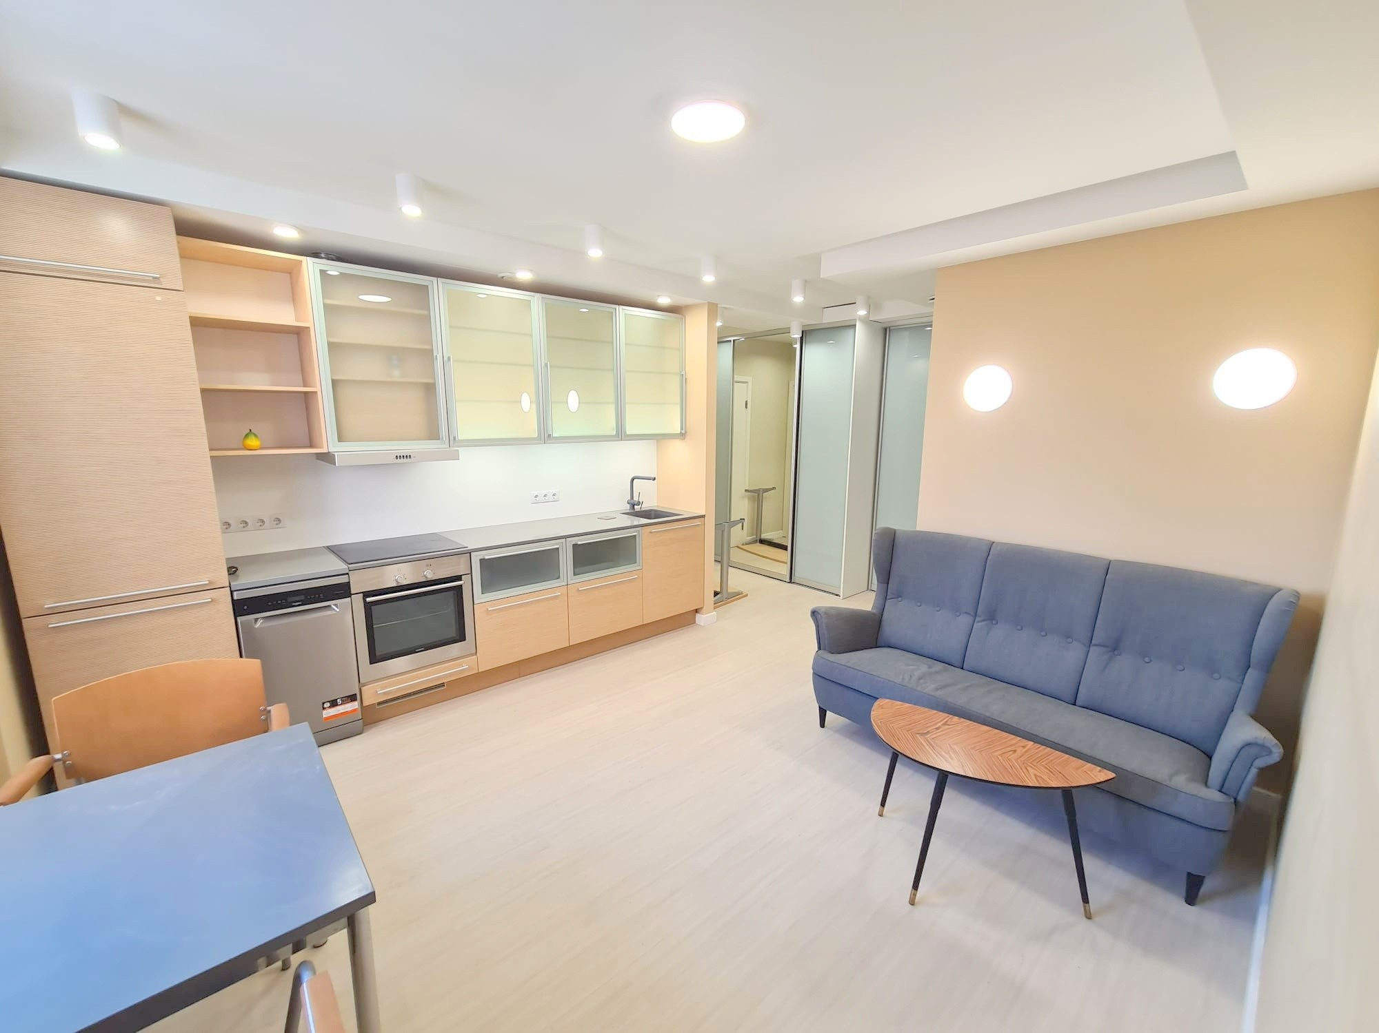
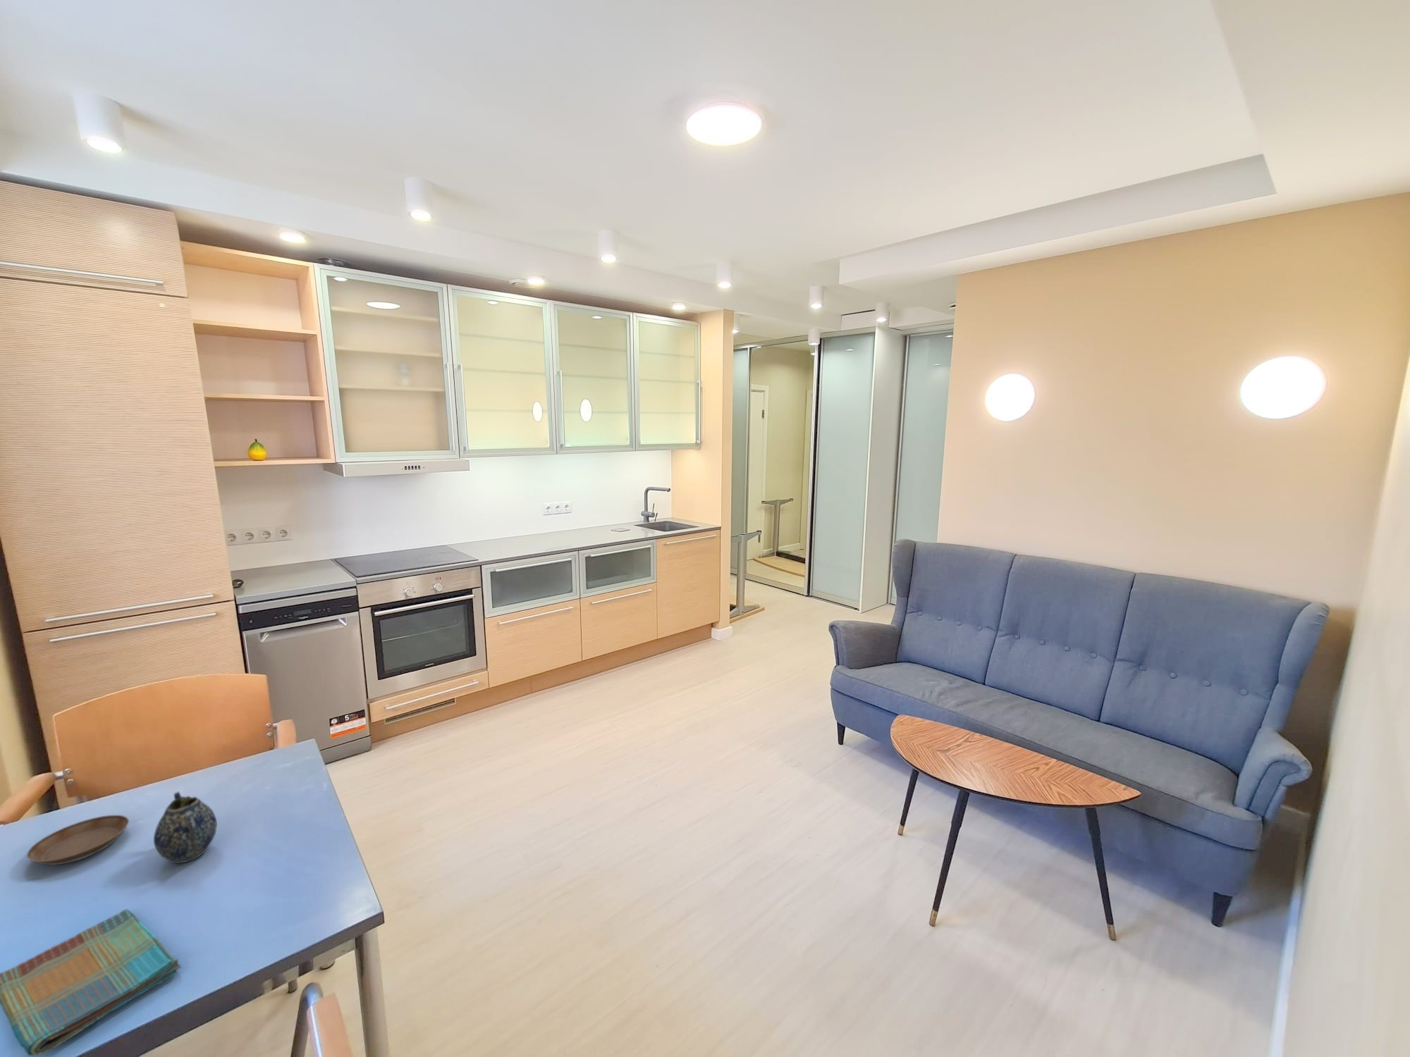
+ dish towel (85, 973)
+ teapot (184, 826)
+ saucer (80, 842)
